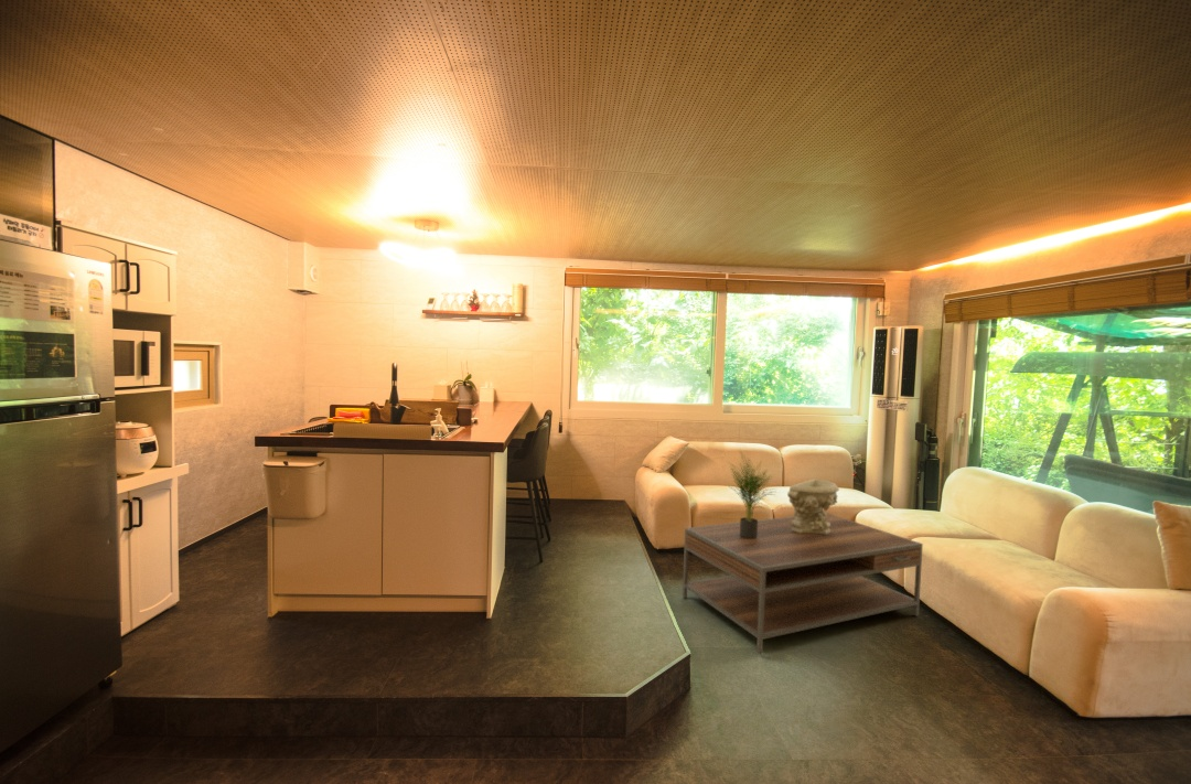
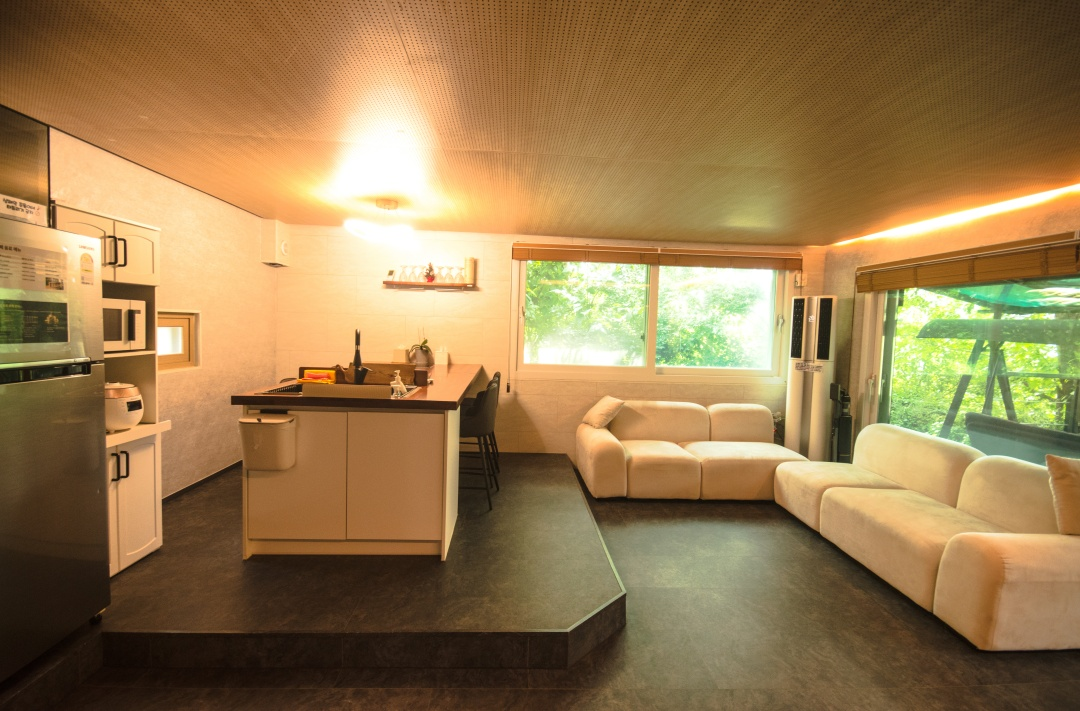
- decorative bowl (812, 506)
- coffee table (801, 571)
- potted plant (753, 495)
